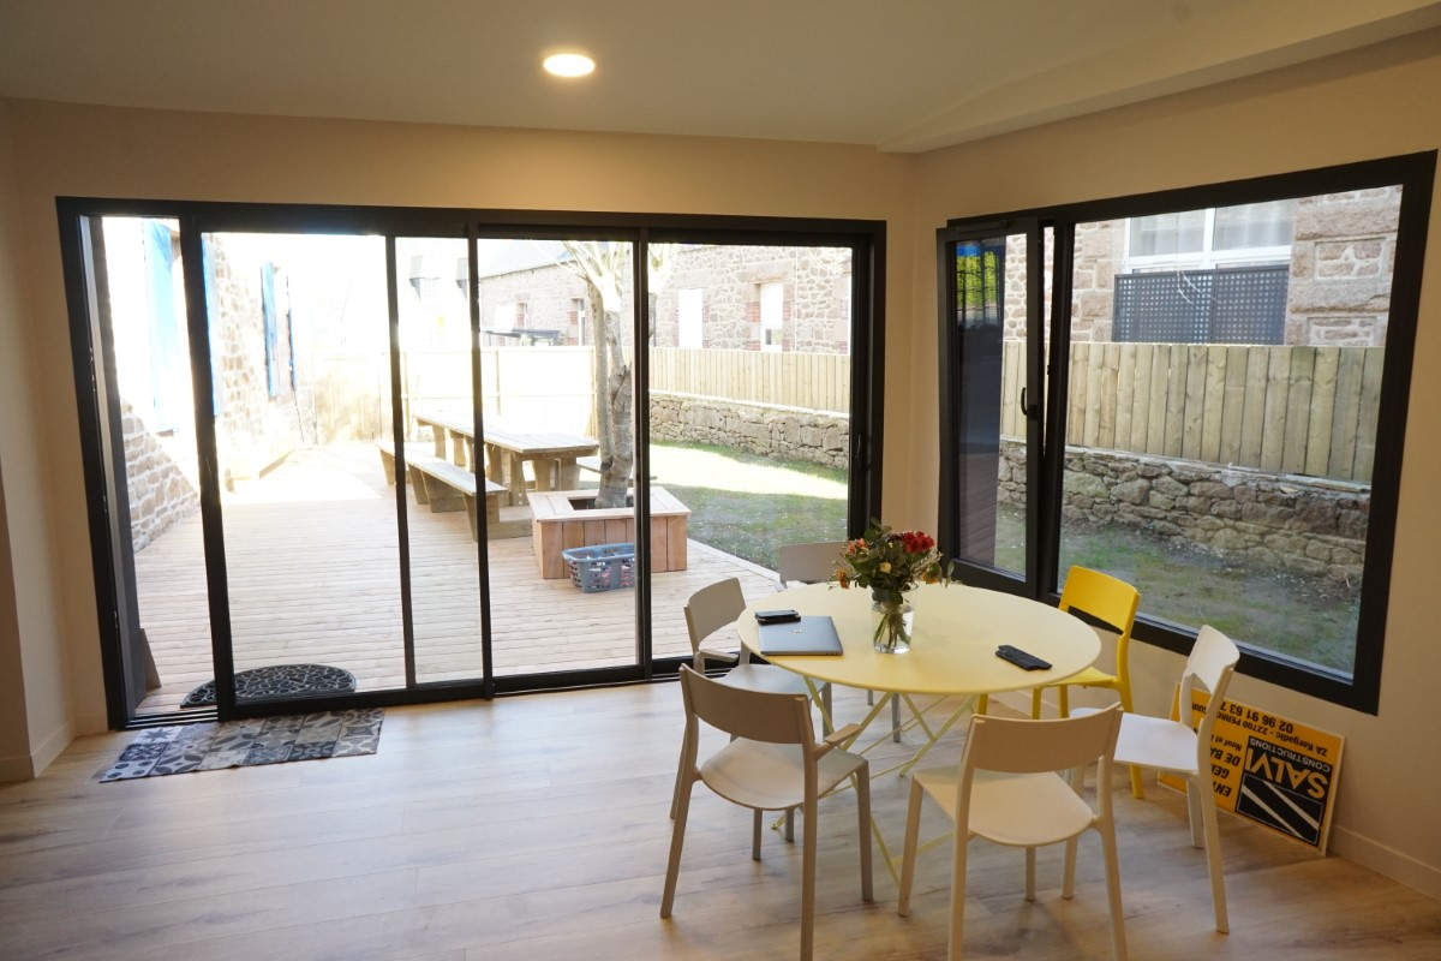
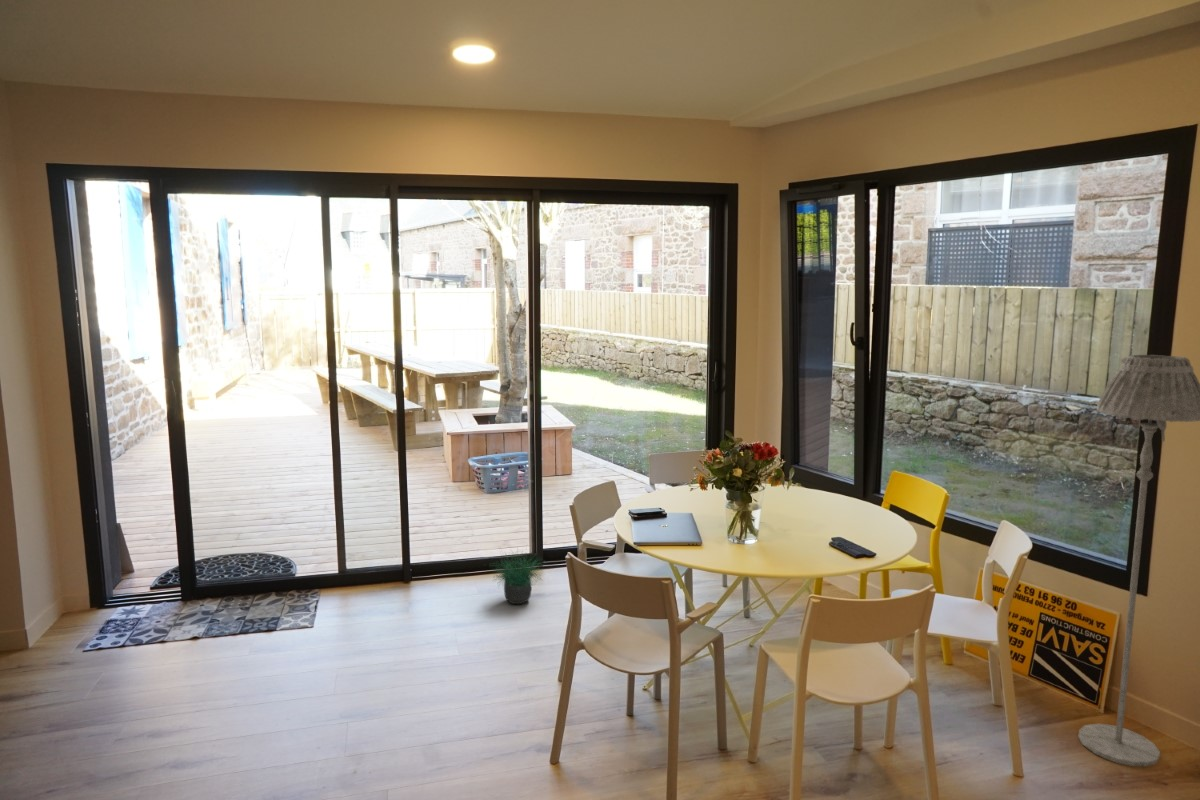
+ potted plant (517, 571)
+ floor lamp (1137, 558)
